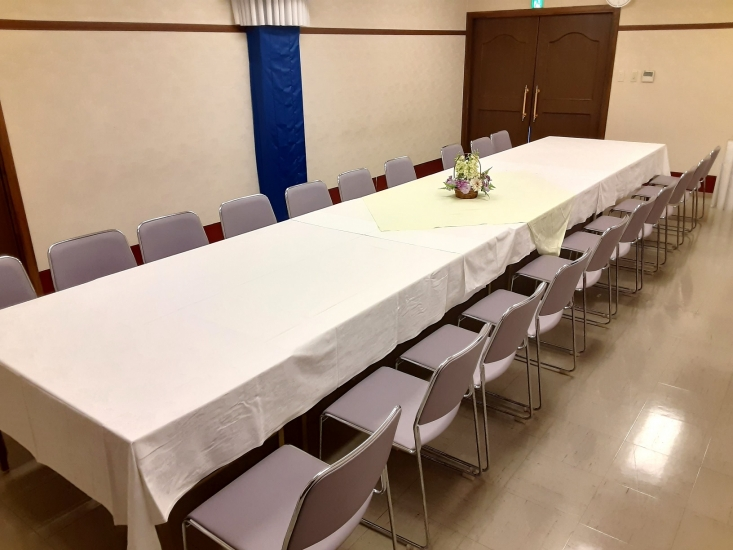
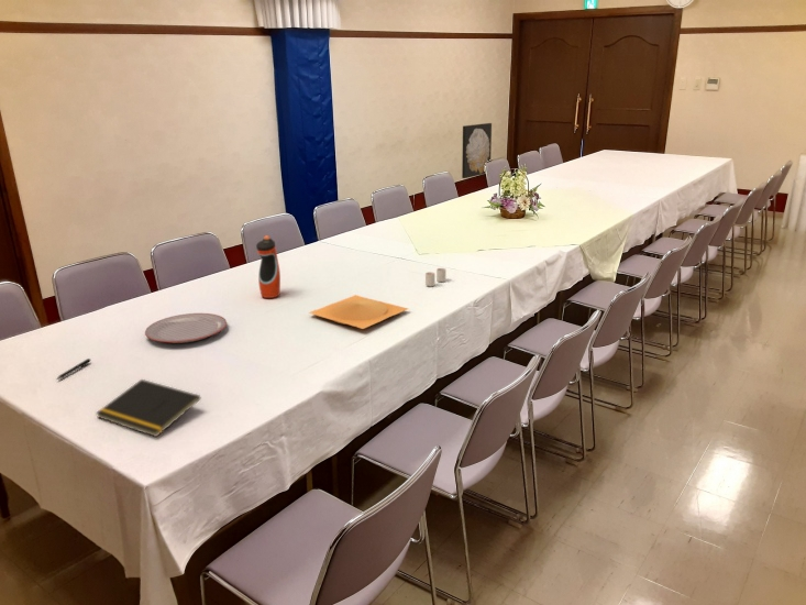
+ drinking glass (437, 277)
+ plate (358, 309)
+ water bottle (268, 266)
+ notepad (148, 406)
+ pen (73, 369)
+ wall art (476, 150)
+ plate (187, 329)
